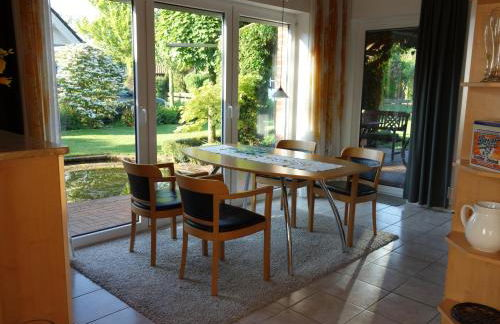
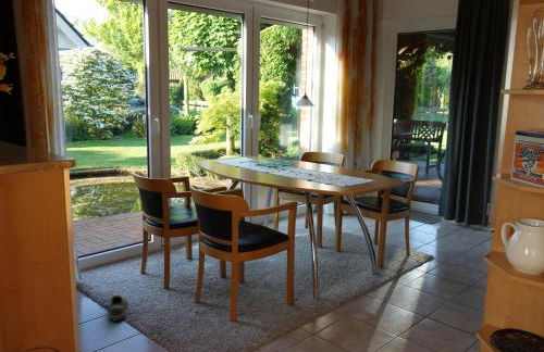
+ shoe (118, 301)
